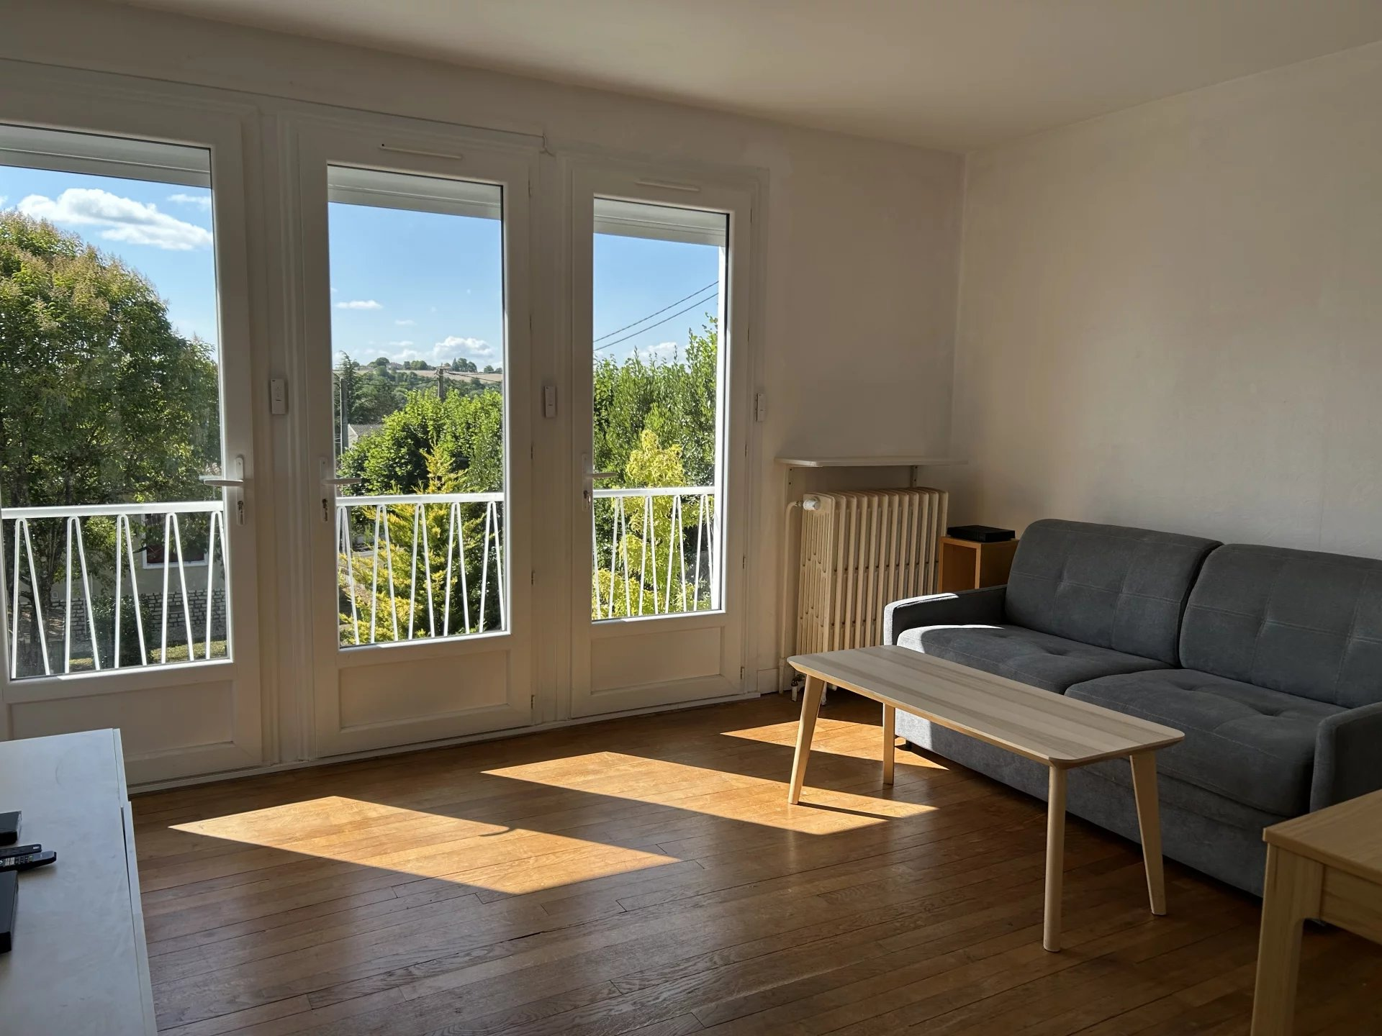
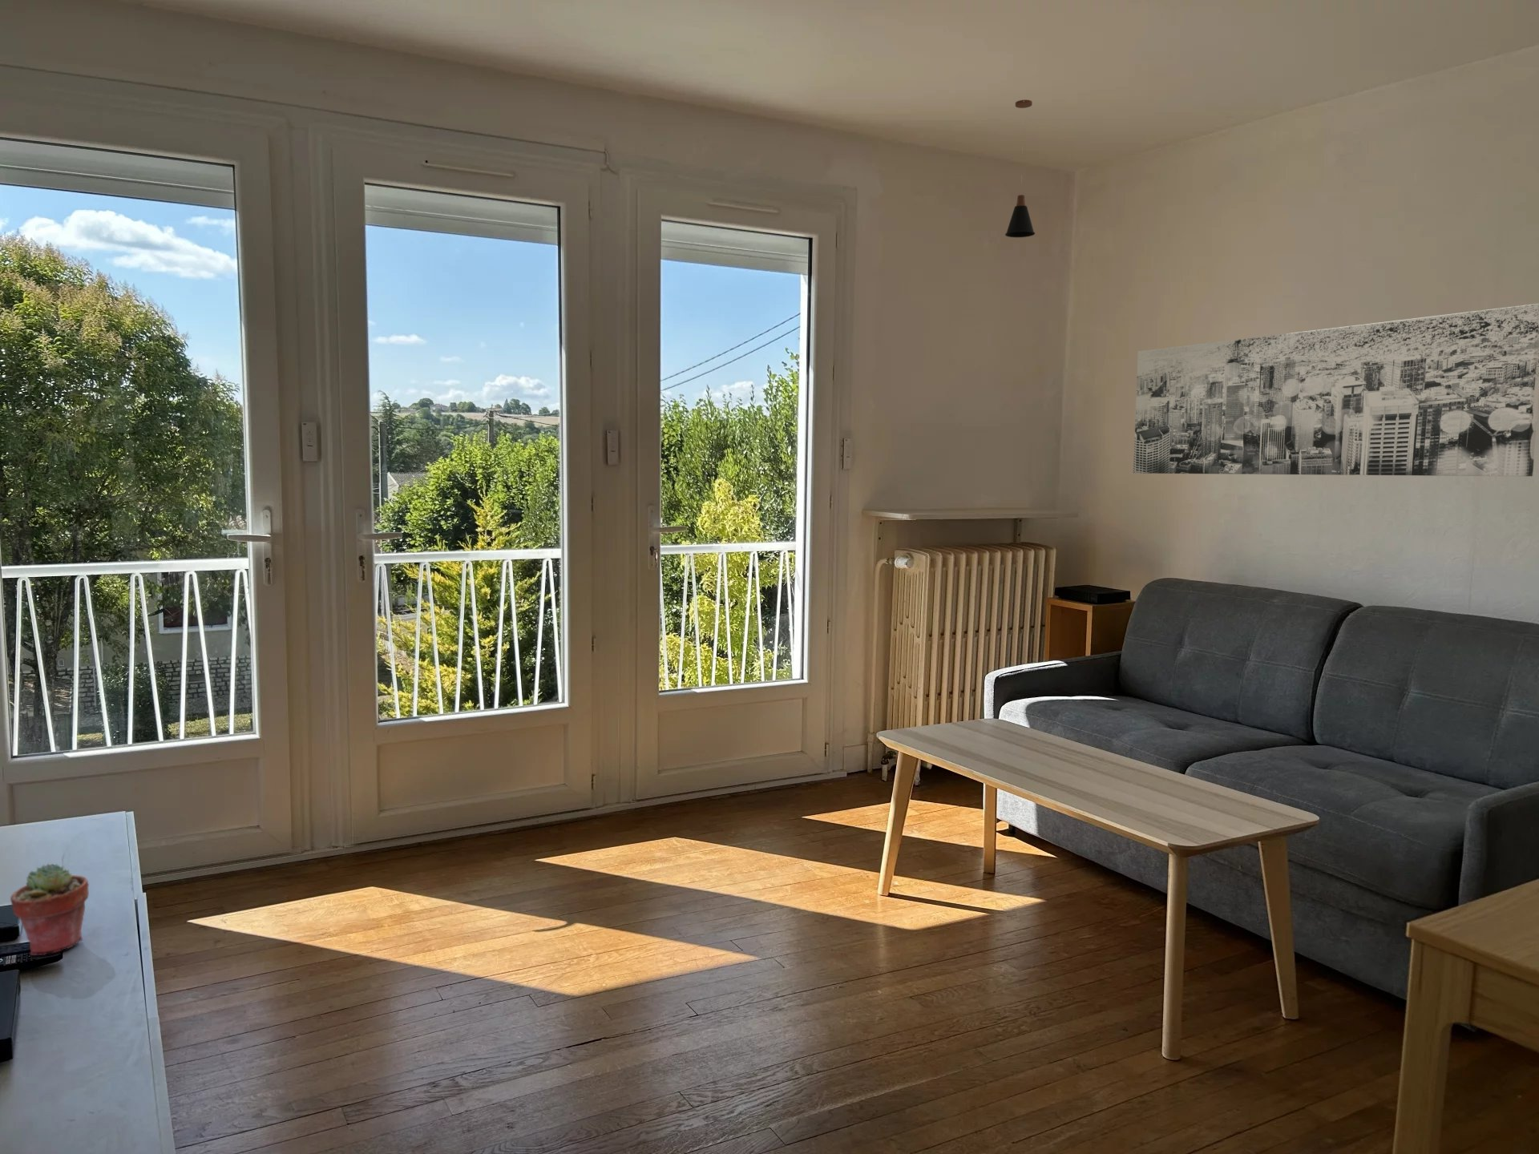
+ wall art (1304, 404)
+ potted succulent (51, 904)
+ pendant lamp (1022, 177)
